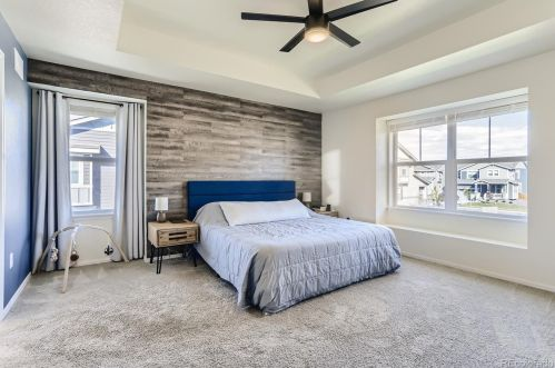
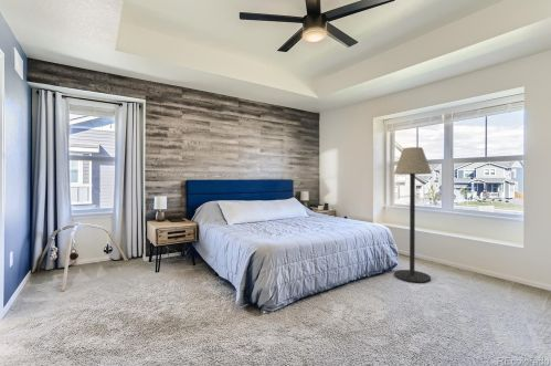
+ floor lamp (412, 212)
